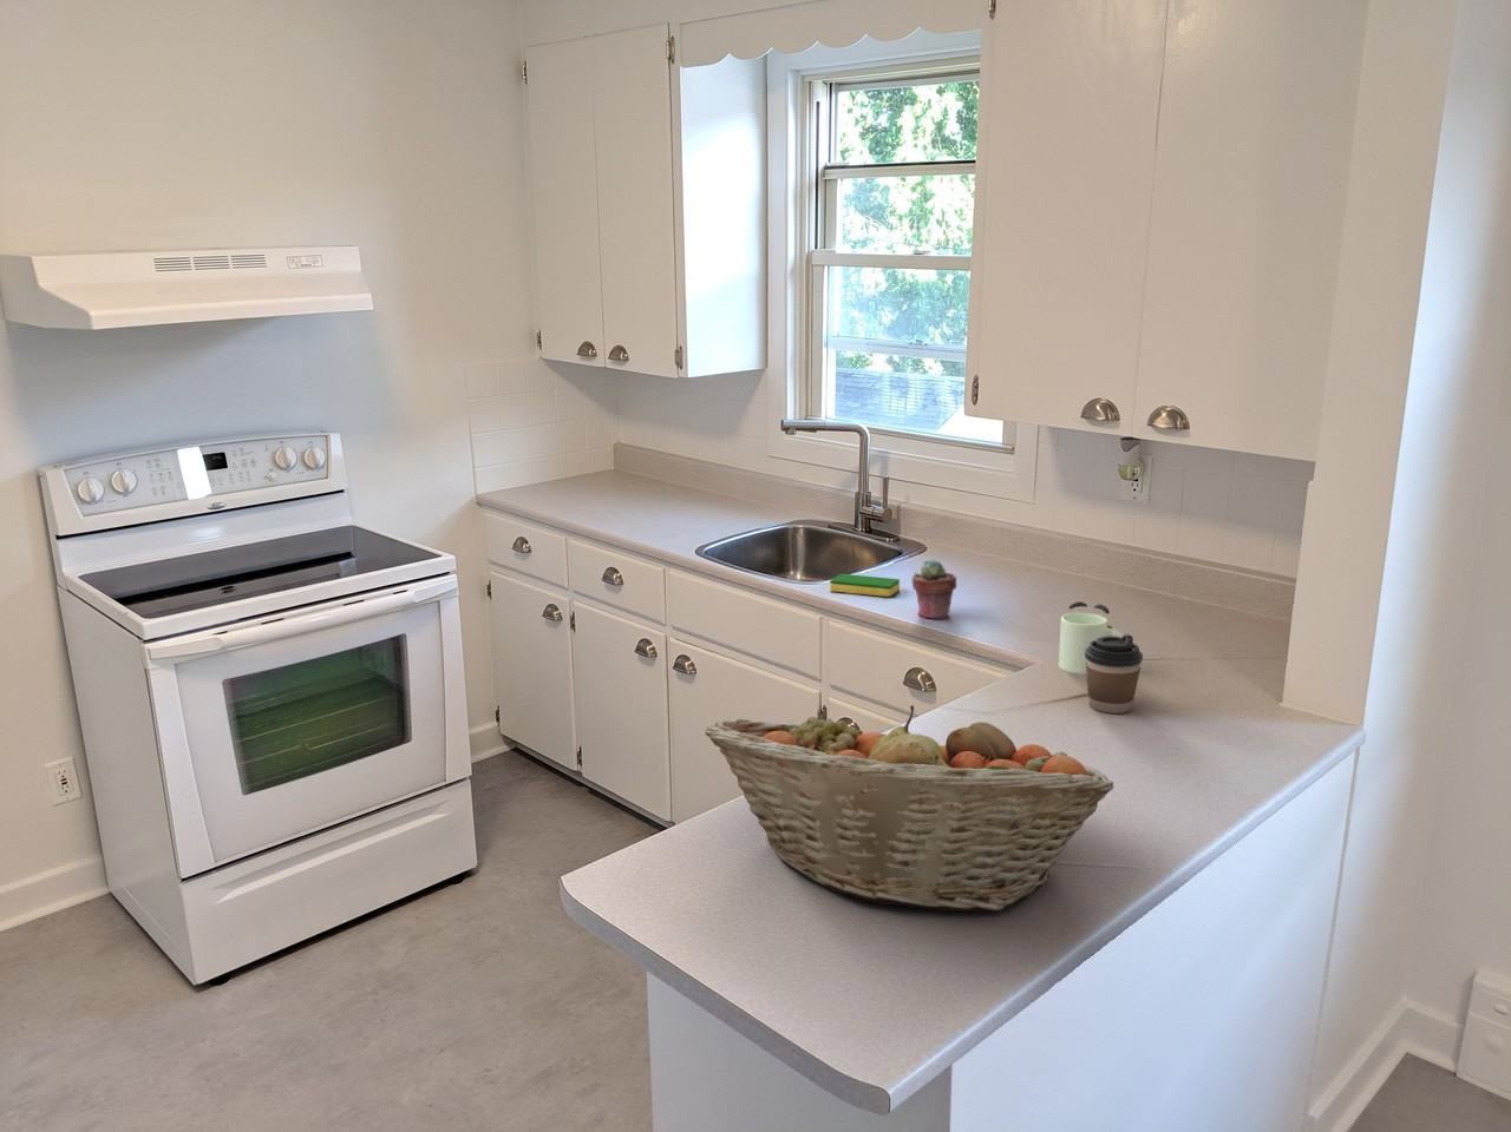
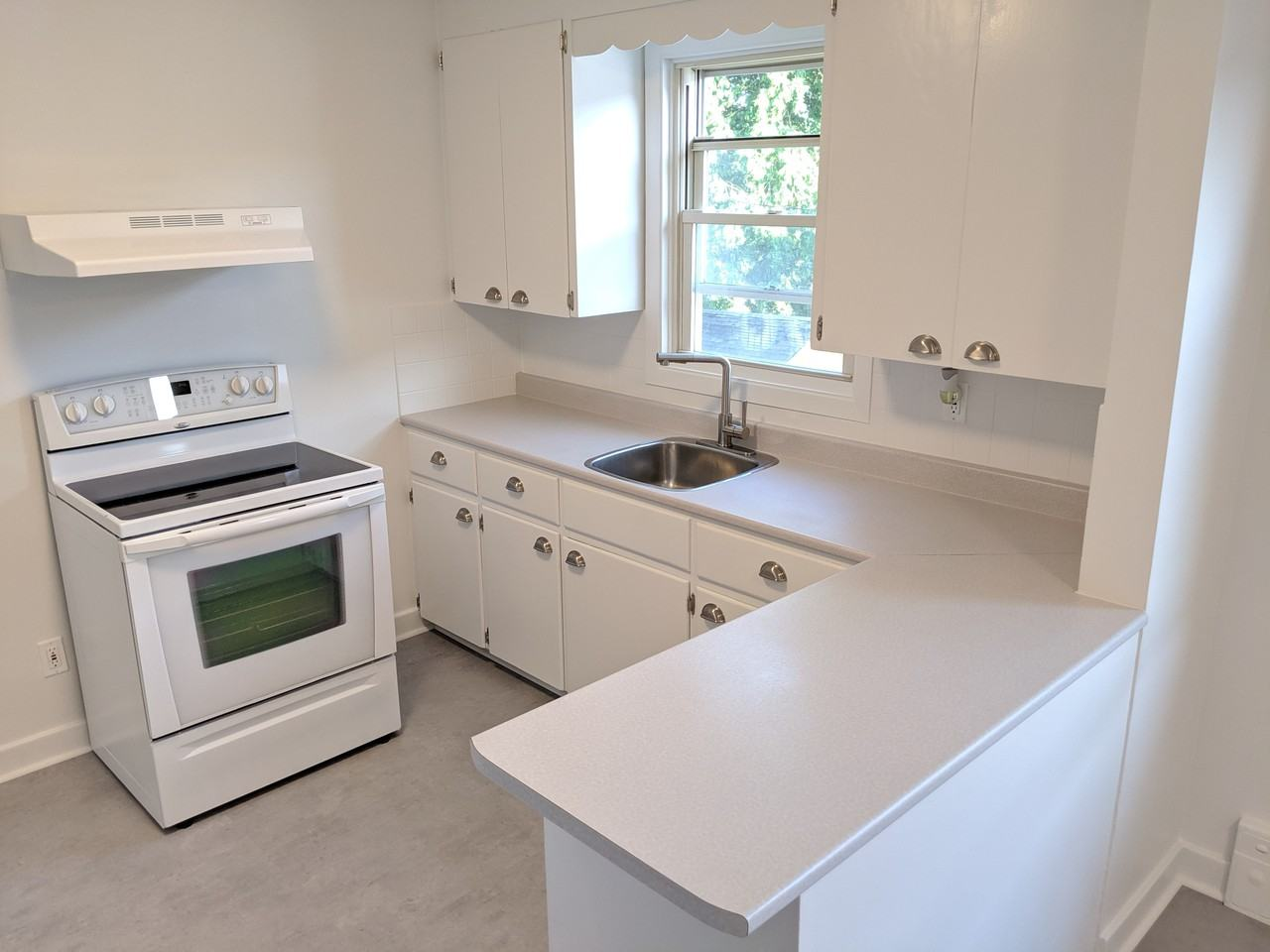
- potted succulent (934, 587)
- coffee cup (1112, 671)
- dish sponge (864, 585)
- mug (1092, 637)
- fruit basket (901, 782)
